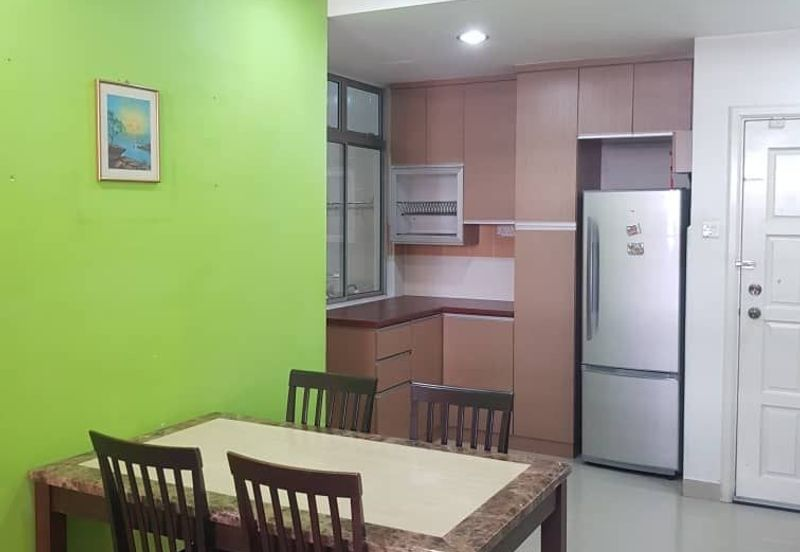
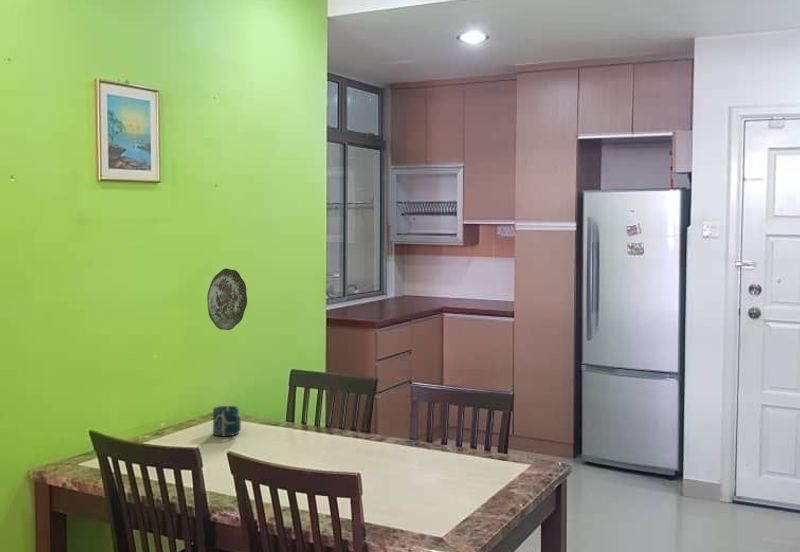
+ cup (228, 421)
+ decorative plate (225, 299)
